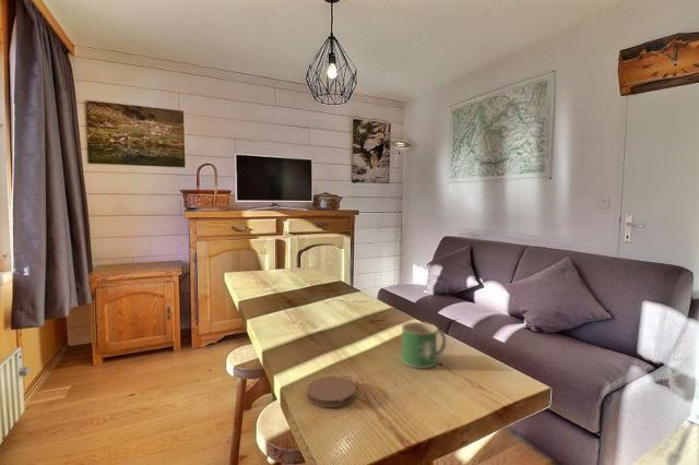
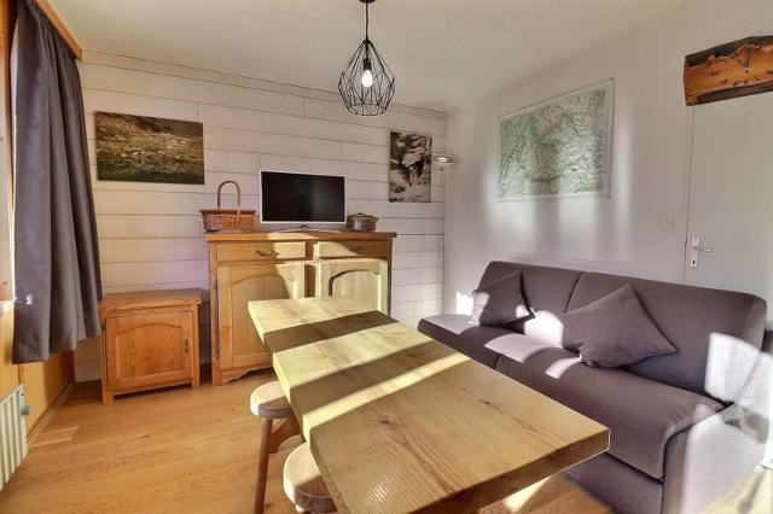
- mug (424, 343)
- coaster (331, 390)
